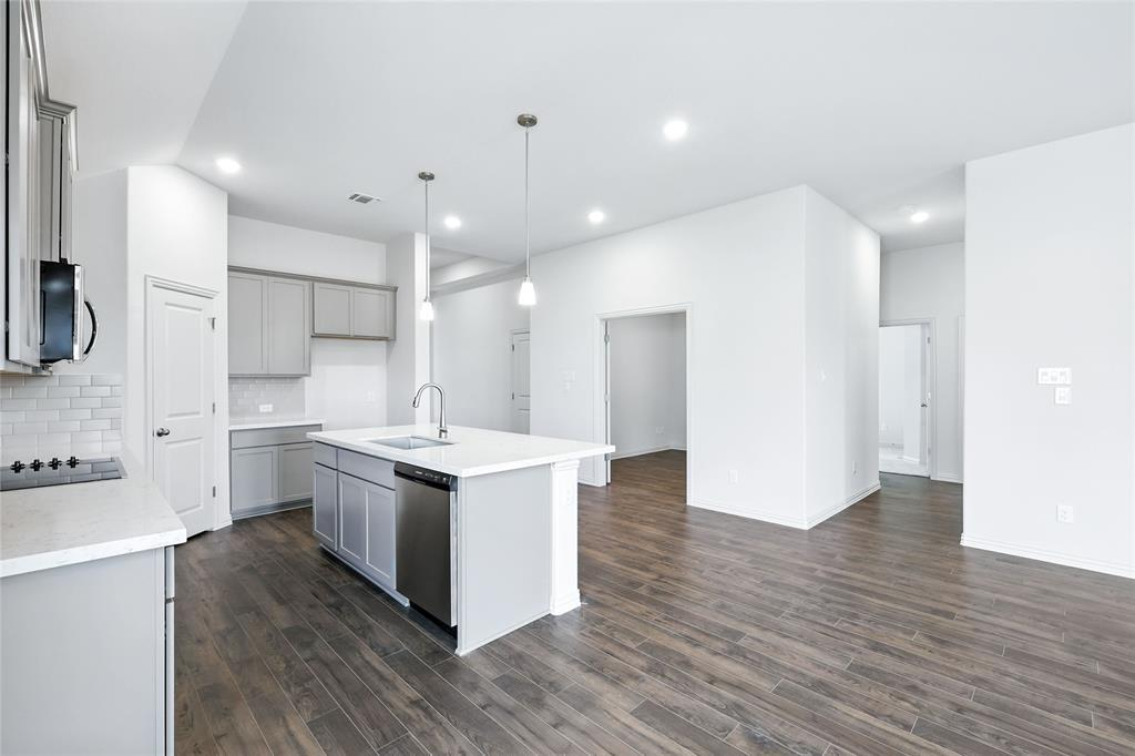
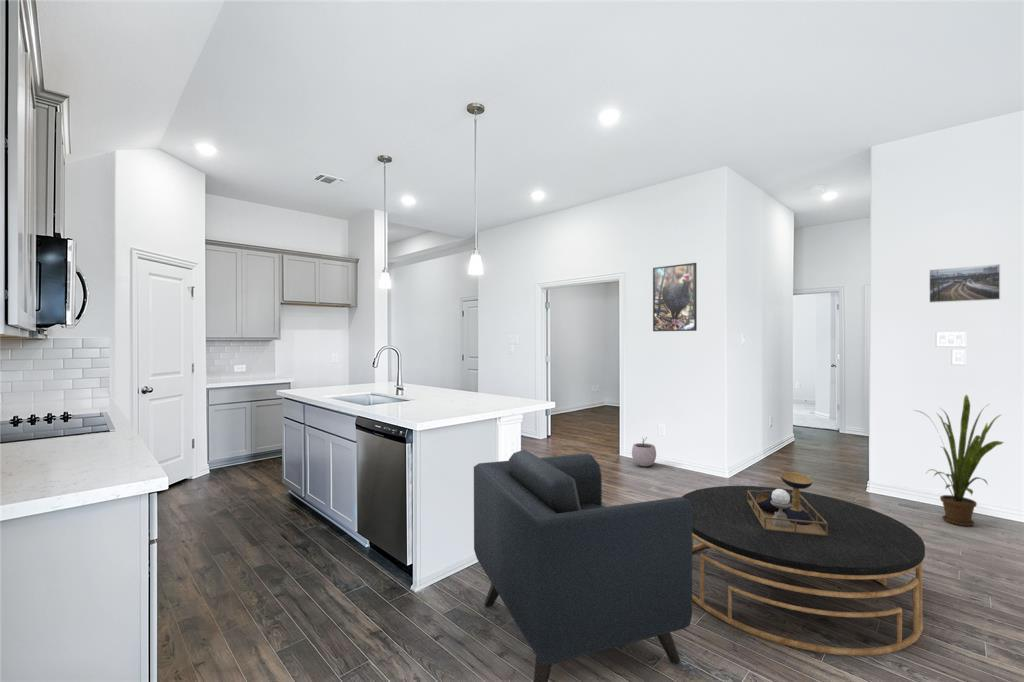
+ coffee table (785, 532)
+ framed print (963, 284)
+ armchair (572, 544)
+ house plant (955, 458)
+ plant pot (643, 450)
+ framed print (674, 298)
